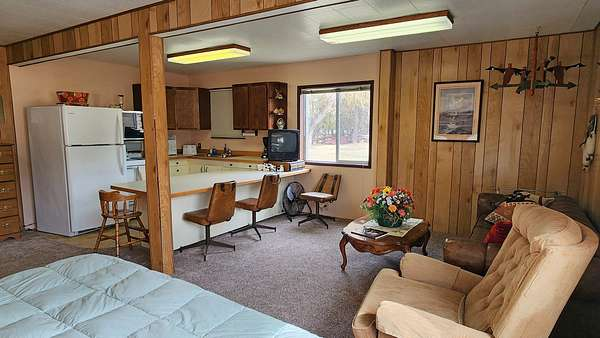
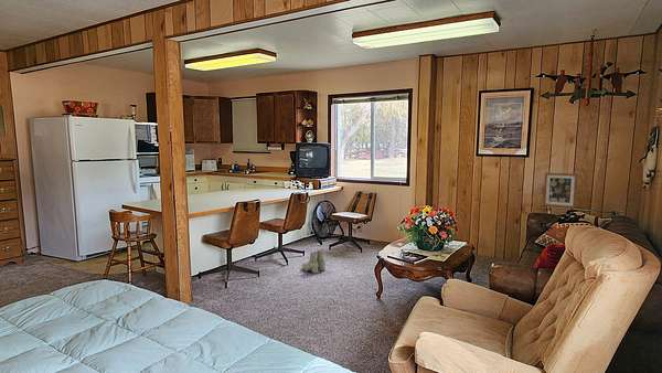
+ wall art (559, 190)
+ boots (313, 259)
